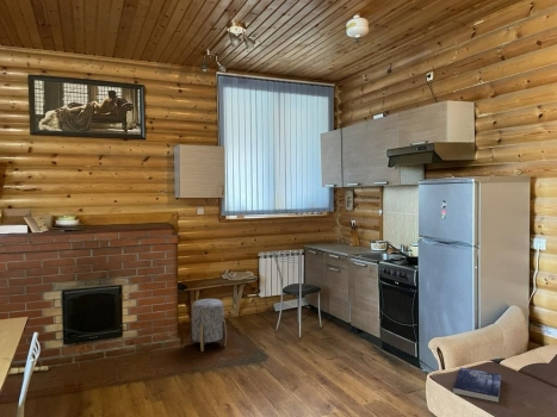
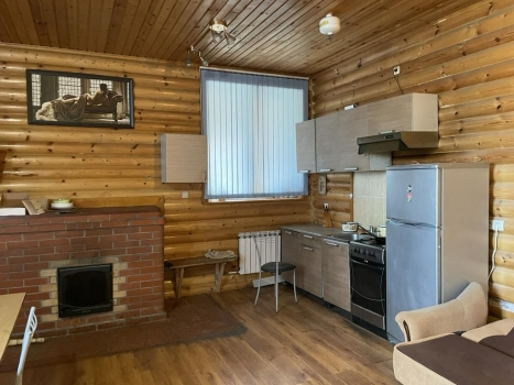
- book (477, 382)
- stool (208, 322)
